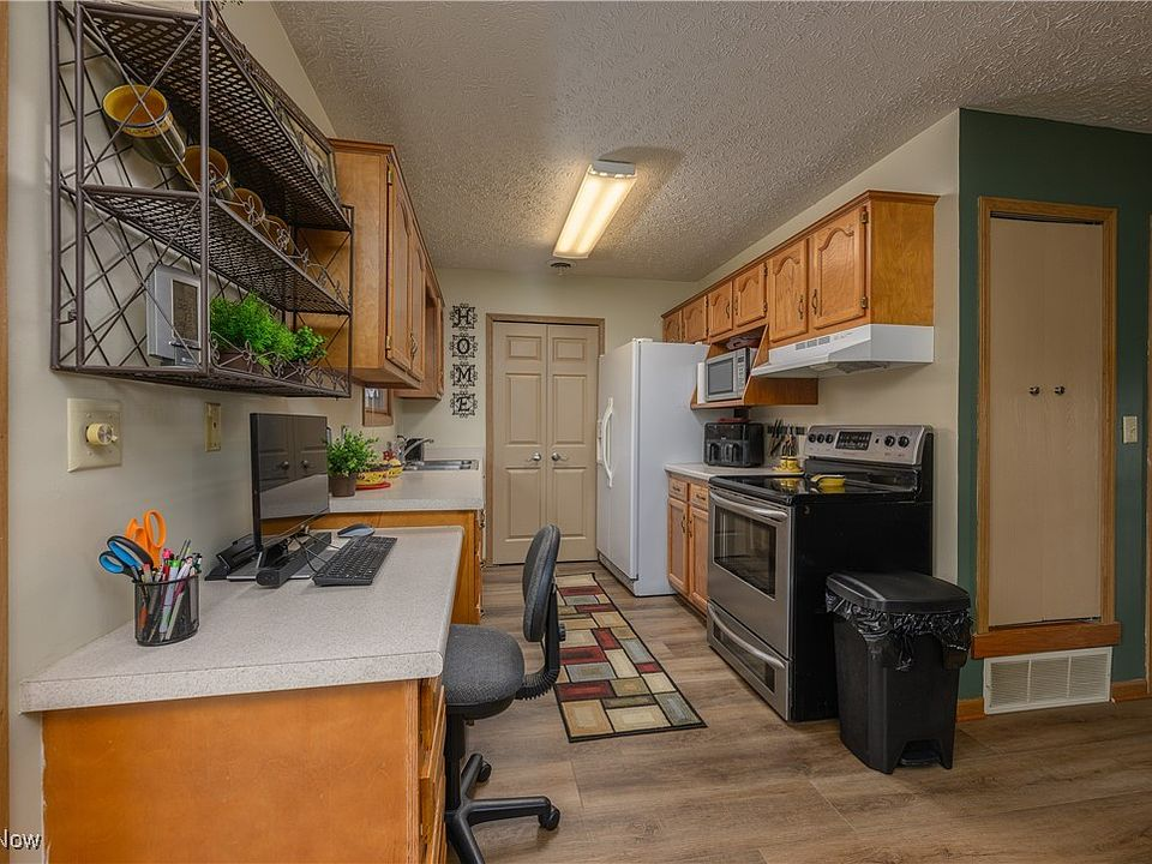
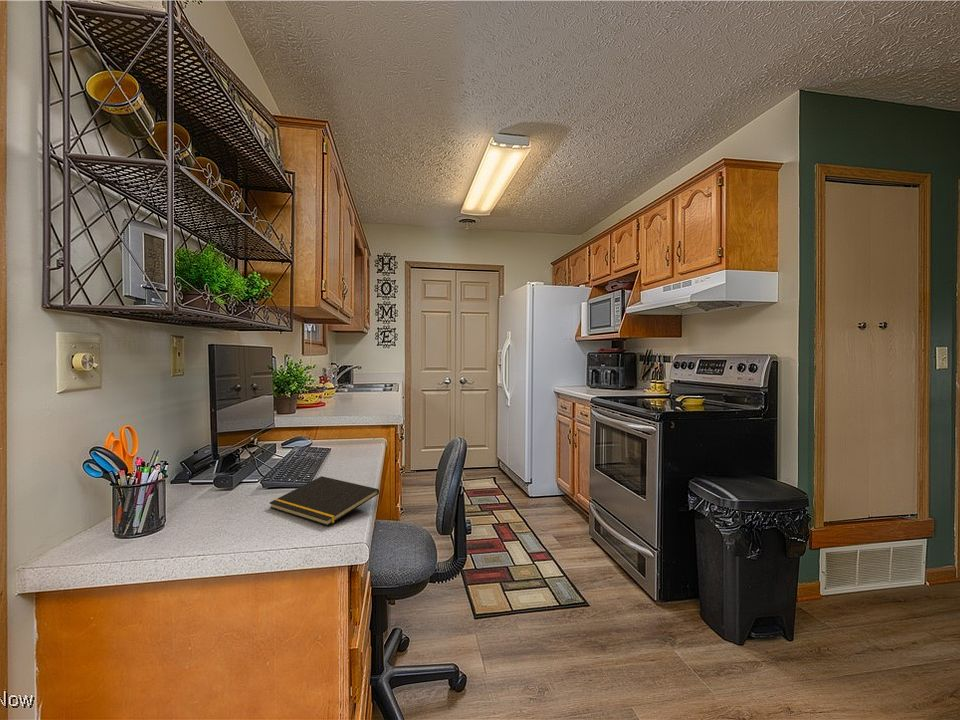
+ notepad (324, 498)
